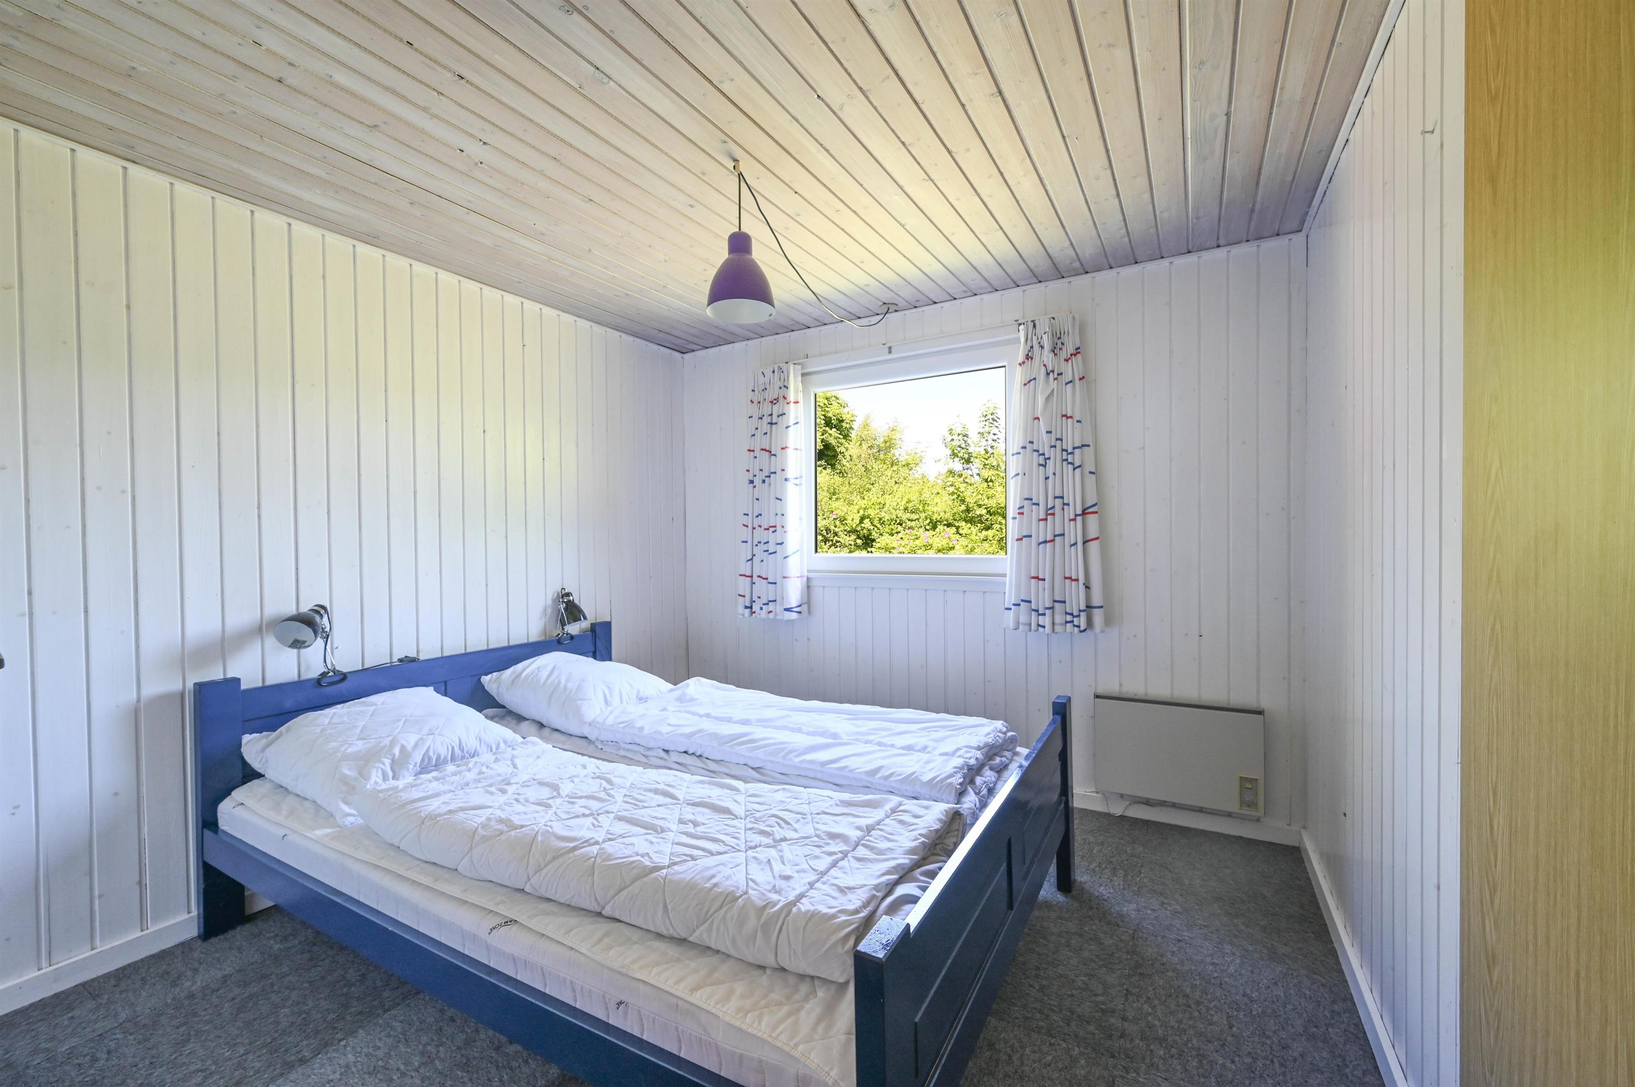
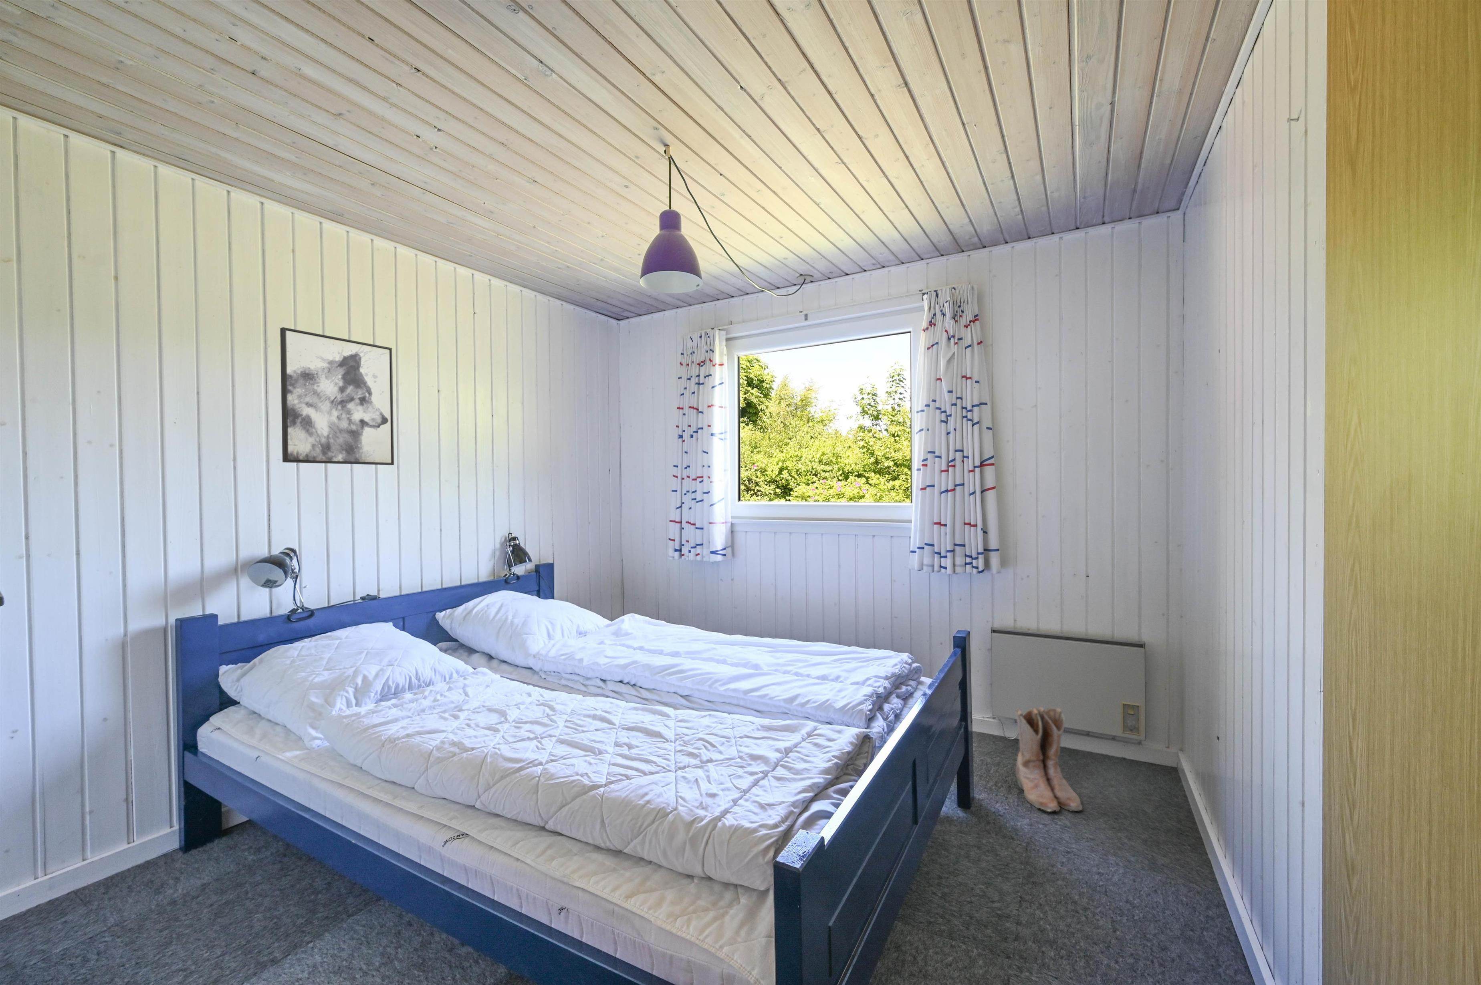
+ wall art (341, 401)
+ boots (1047, 754)
